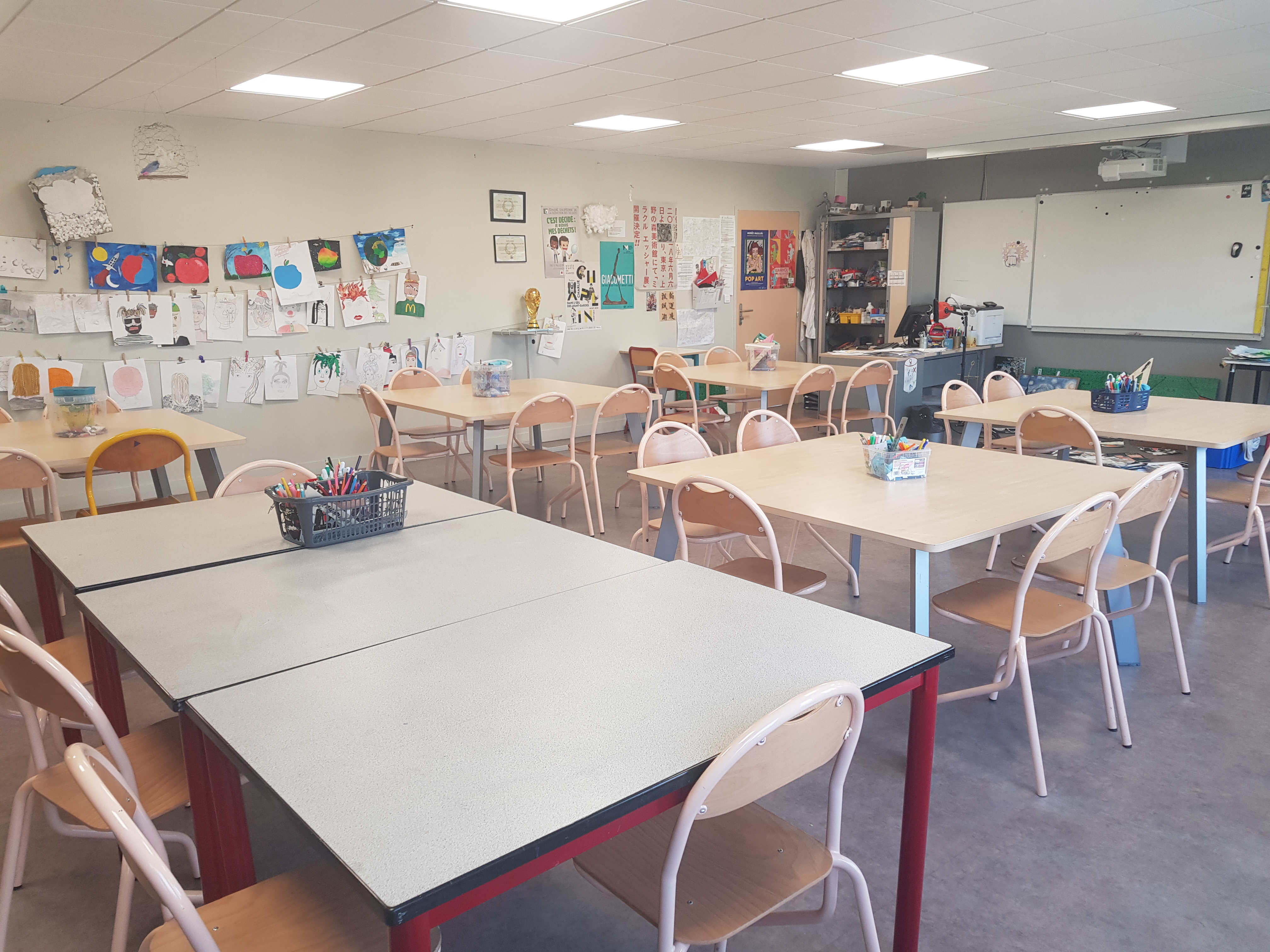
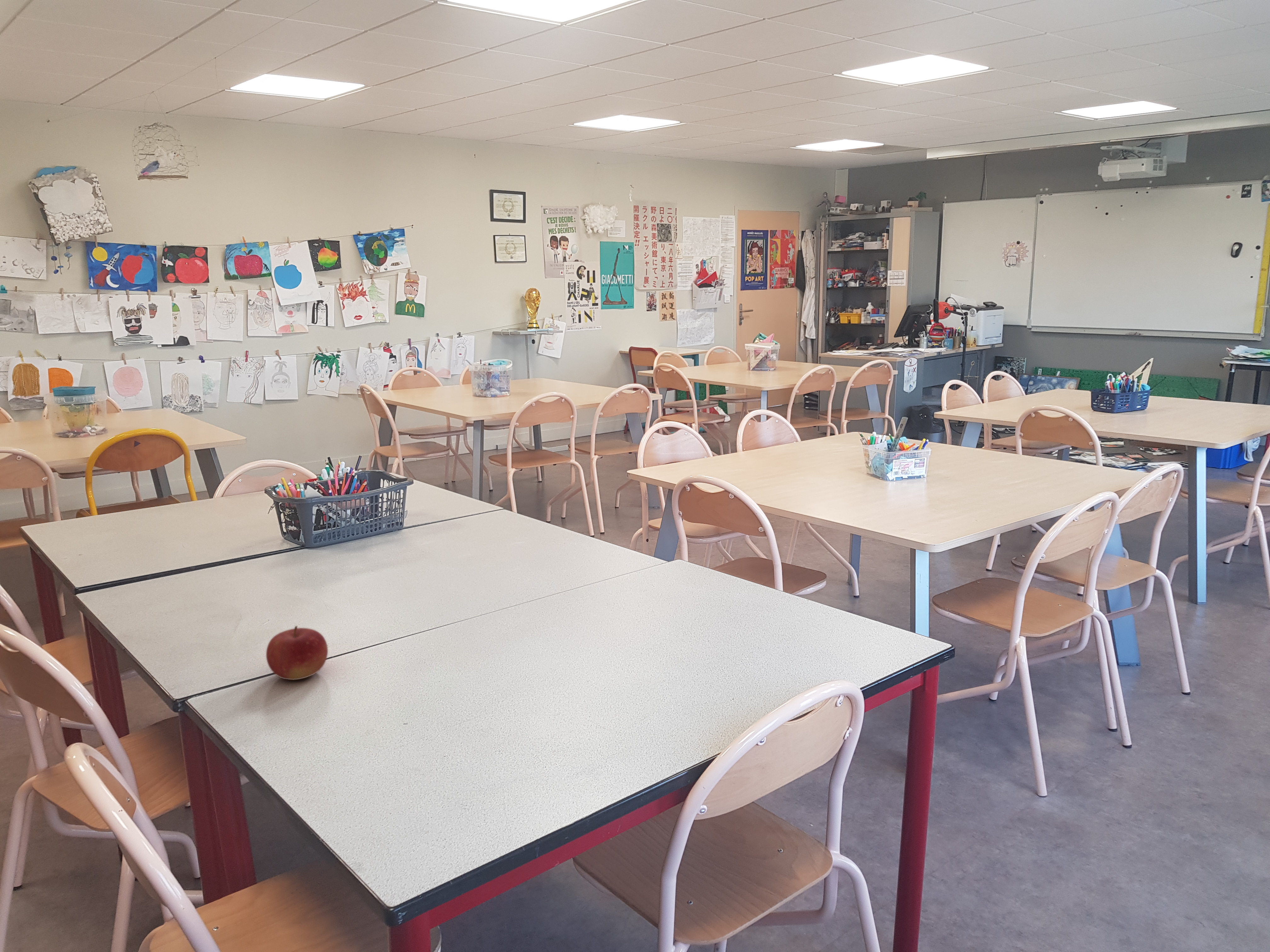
+ fruit (297, 651)
